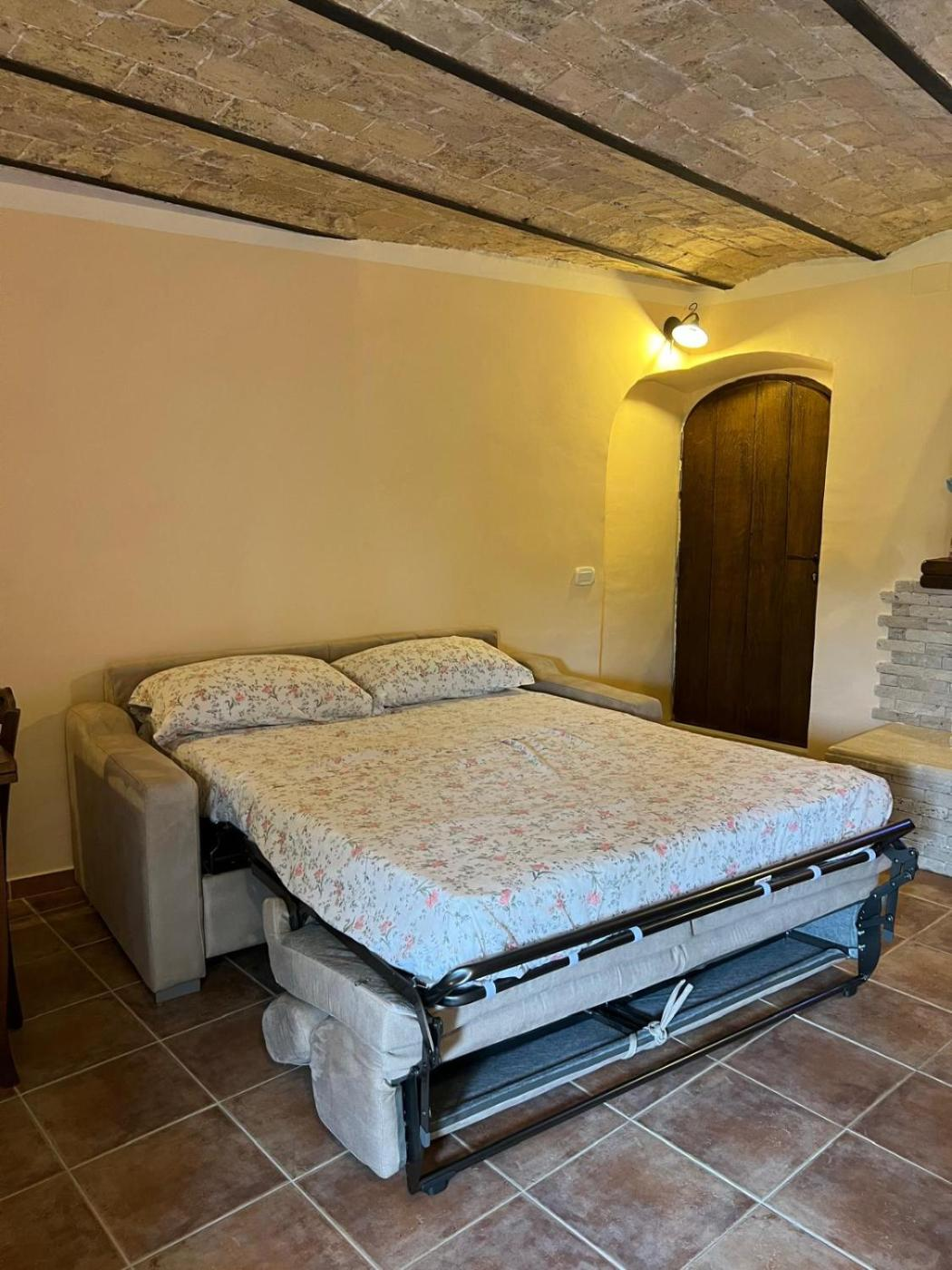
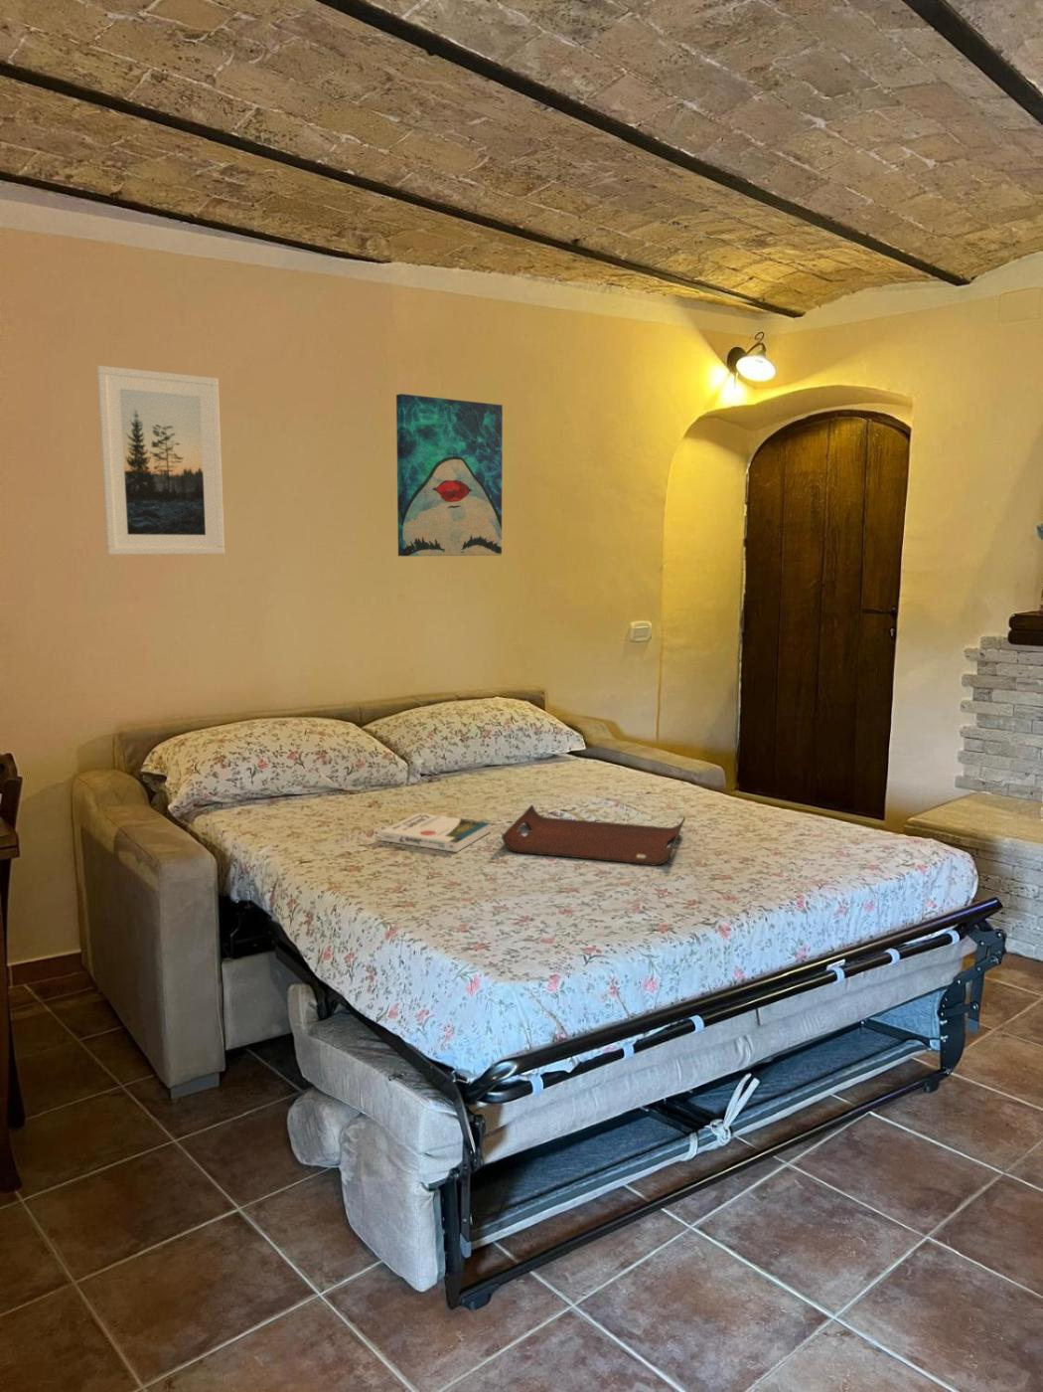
+ wall art (451, 478)
+ serving tray (596, 833)
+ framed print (163, 465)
+ book (436, 831)
